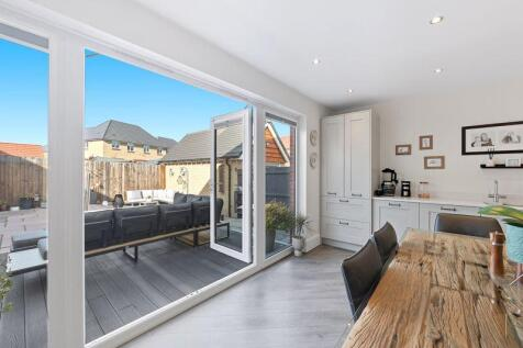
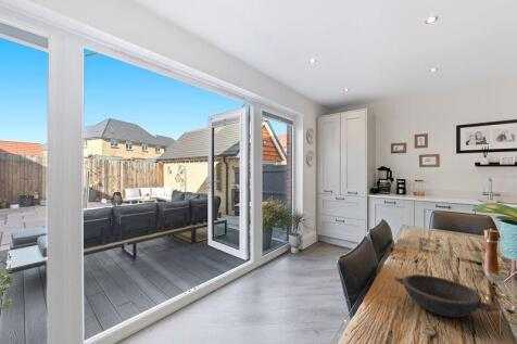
+ bowl (439, 297)
